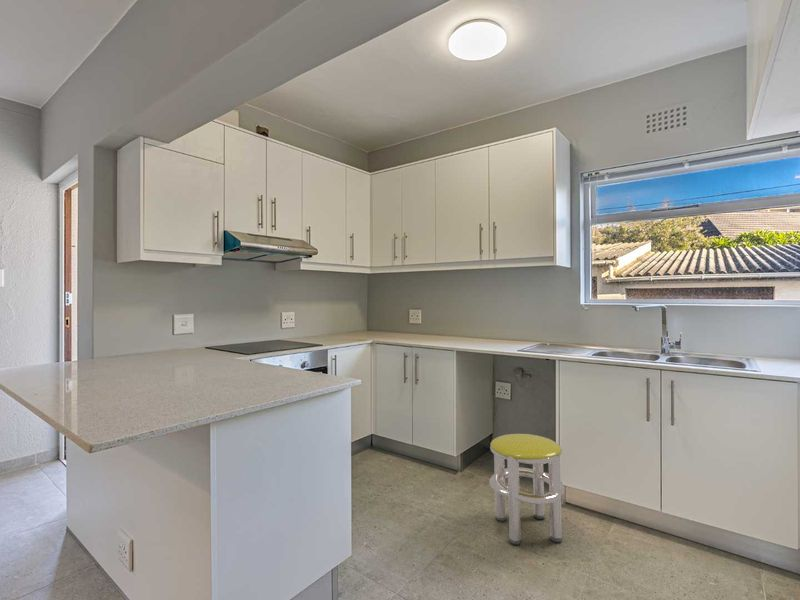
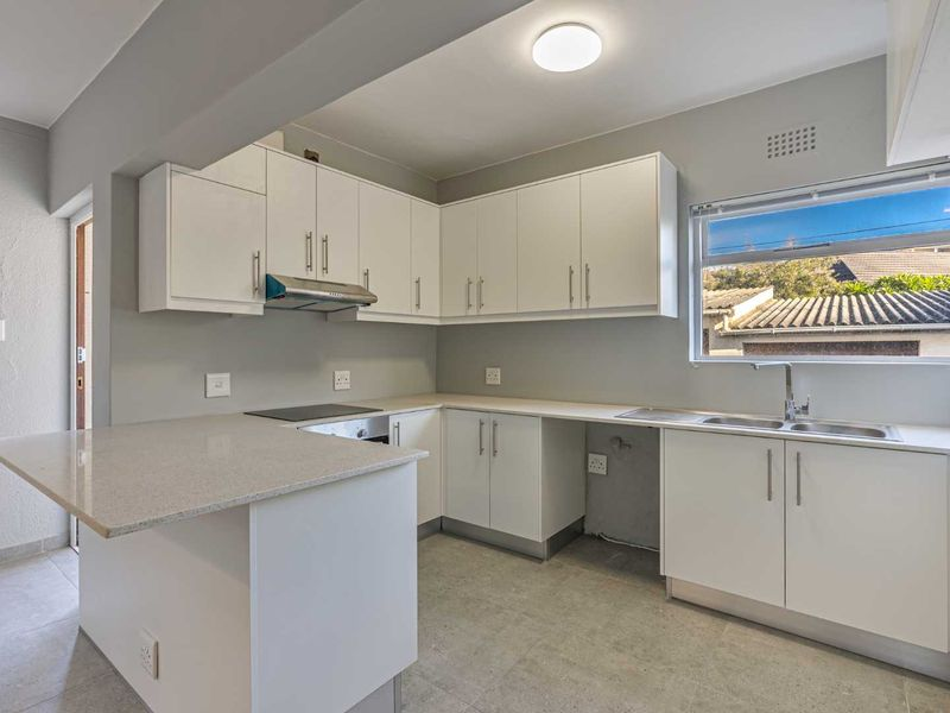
- stool (533, 484)
